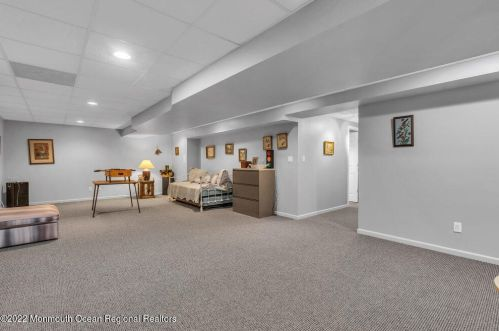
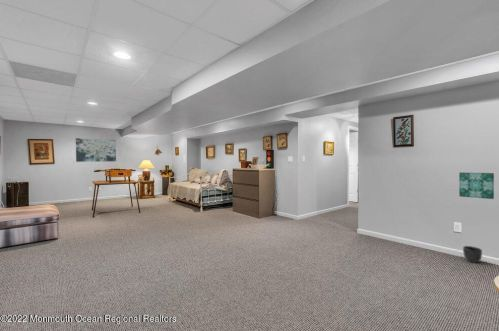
+ wall art (475, 185)
+ planter (472, 254)
+ wall art (96, 150)
